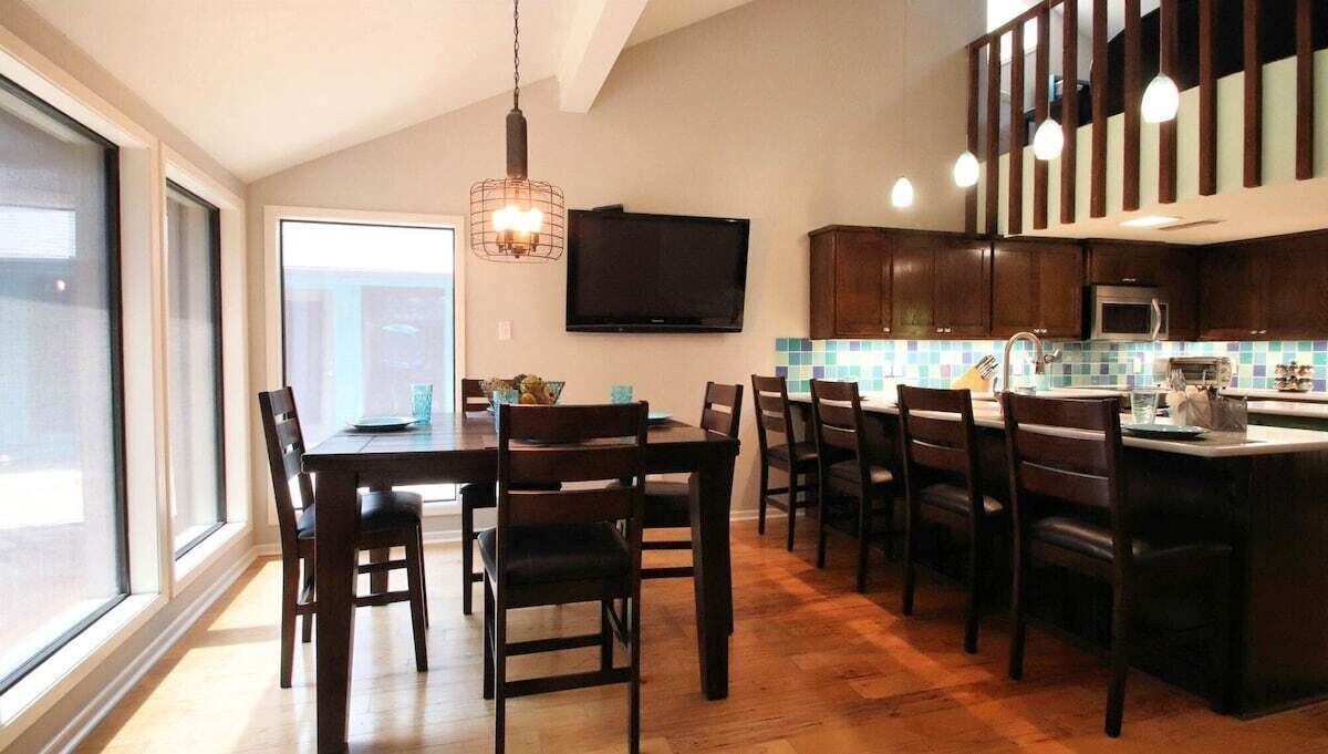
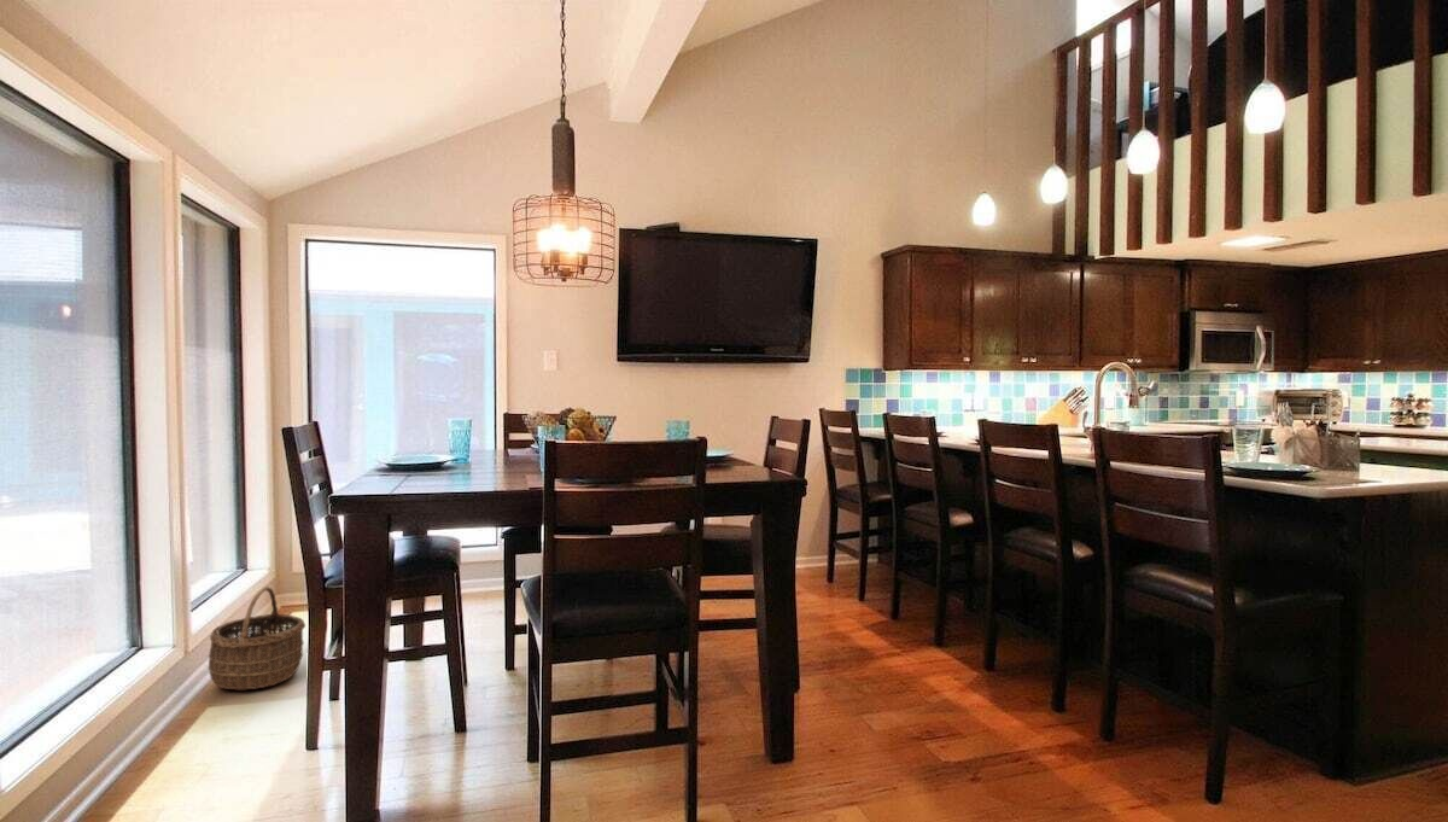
+ wicker basket (257, 634)
